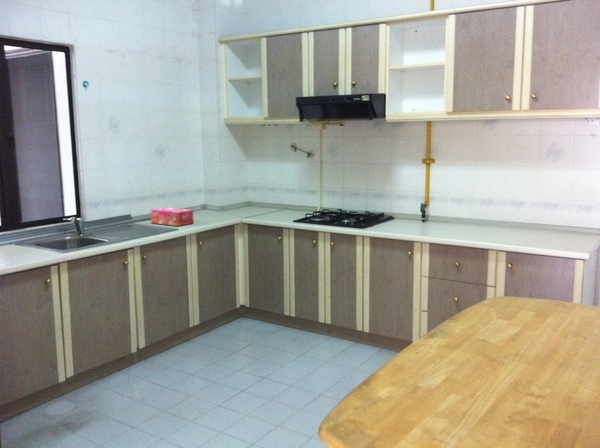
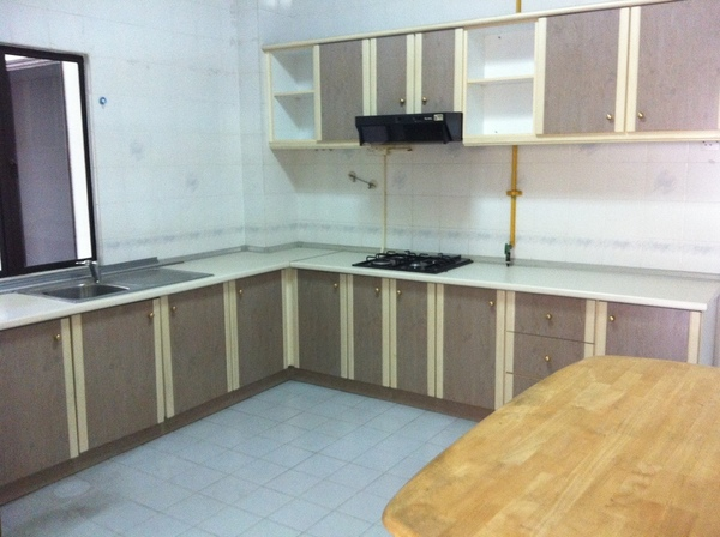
- tissue box (172, 216)
